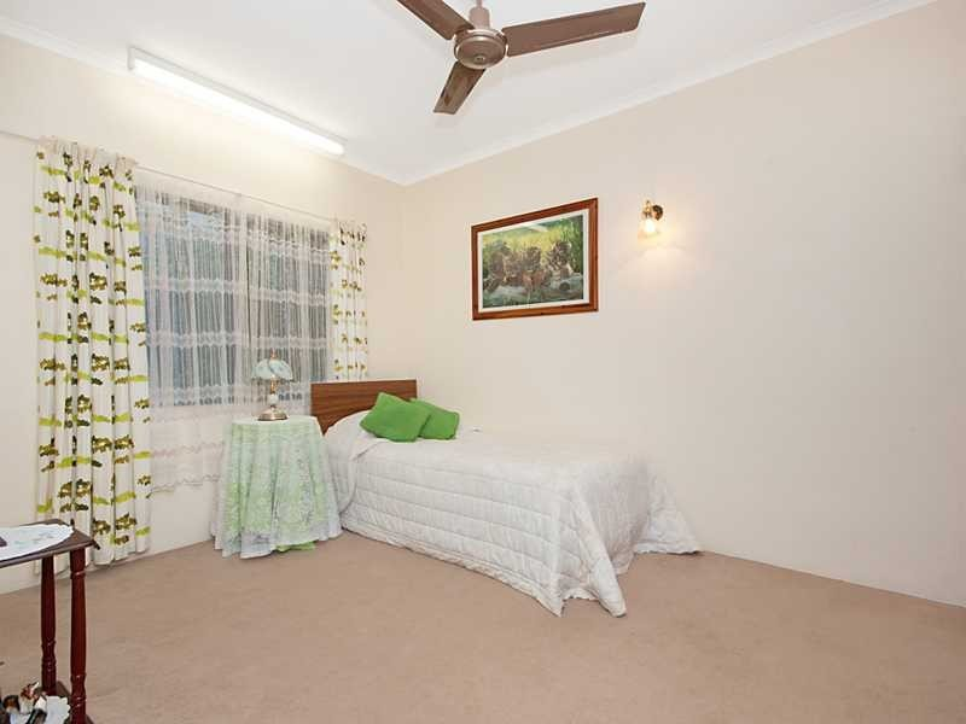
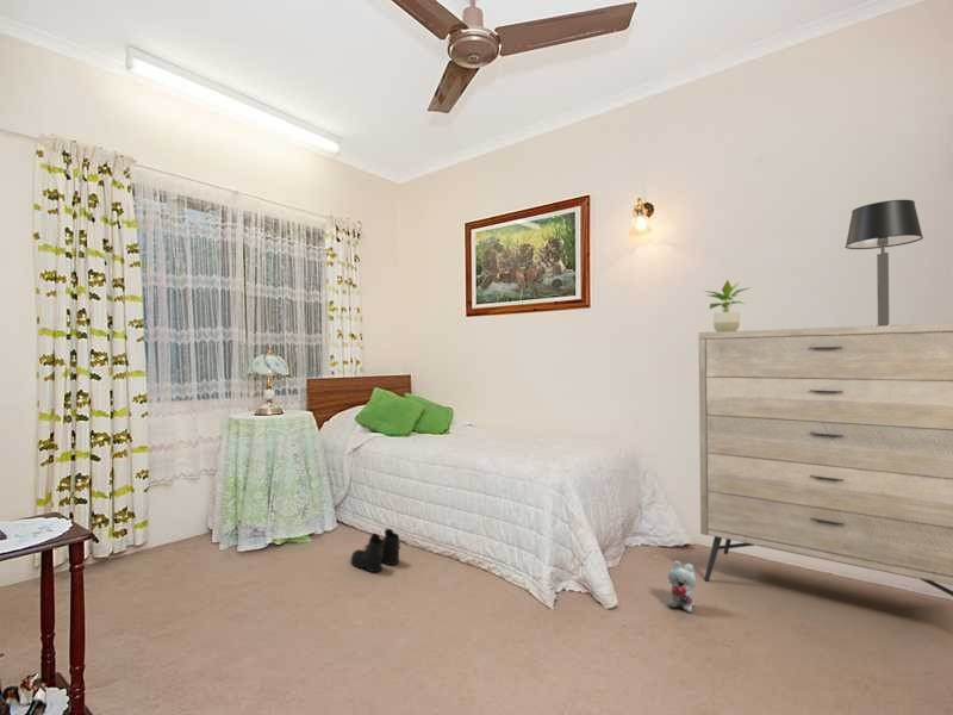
+ plush toy (681, 584)
+ dresser (829, 461)
+ potted plant (727, 306)
+ table lamp (883, 266)
+ boots (375, 546)
